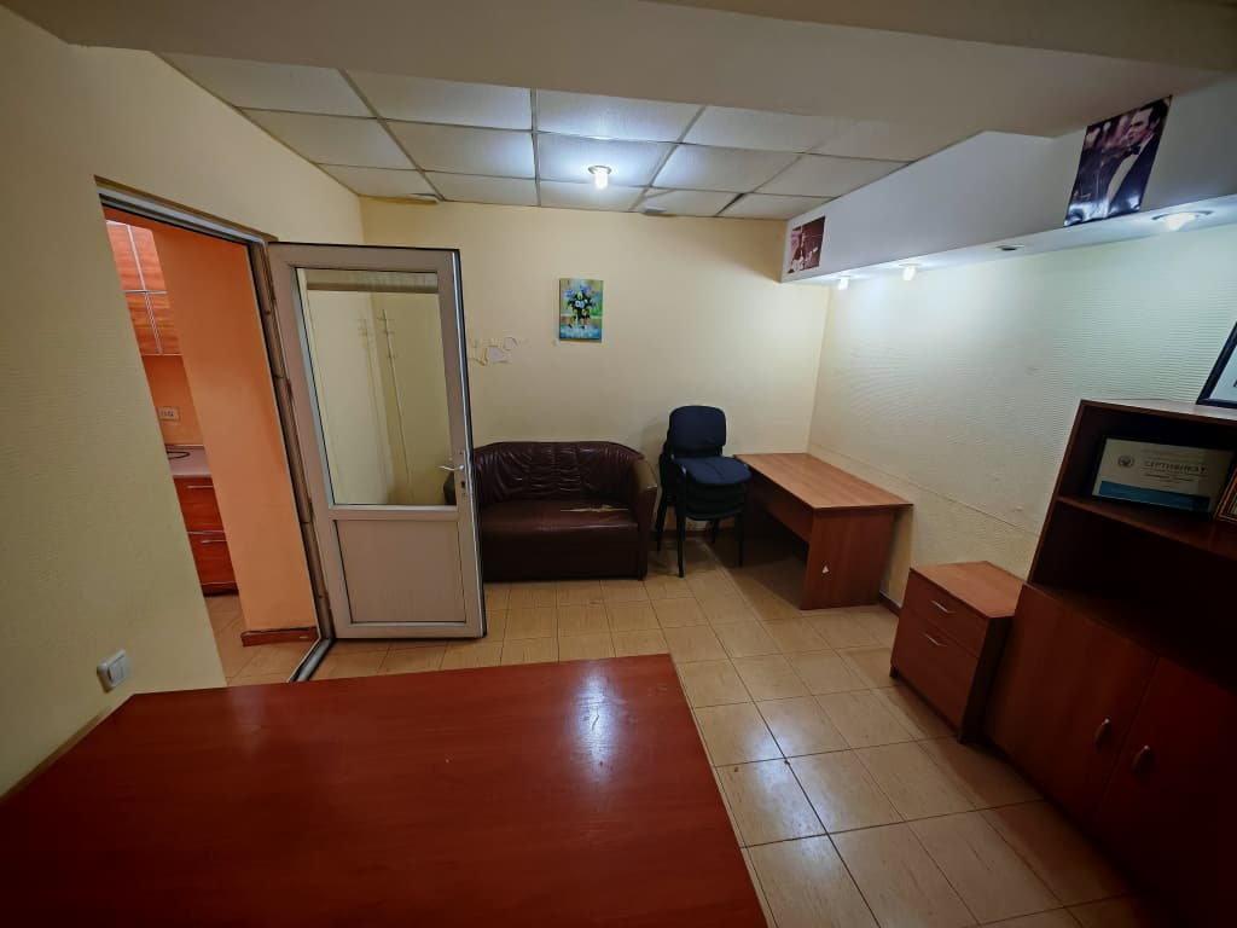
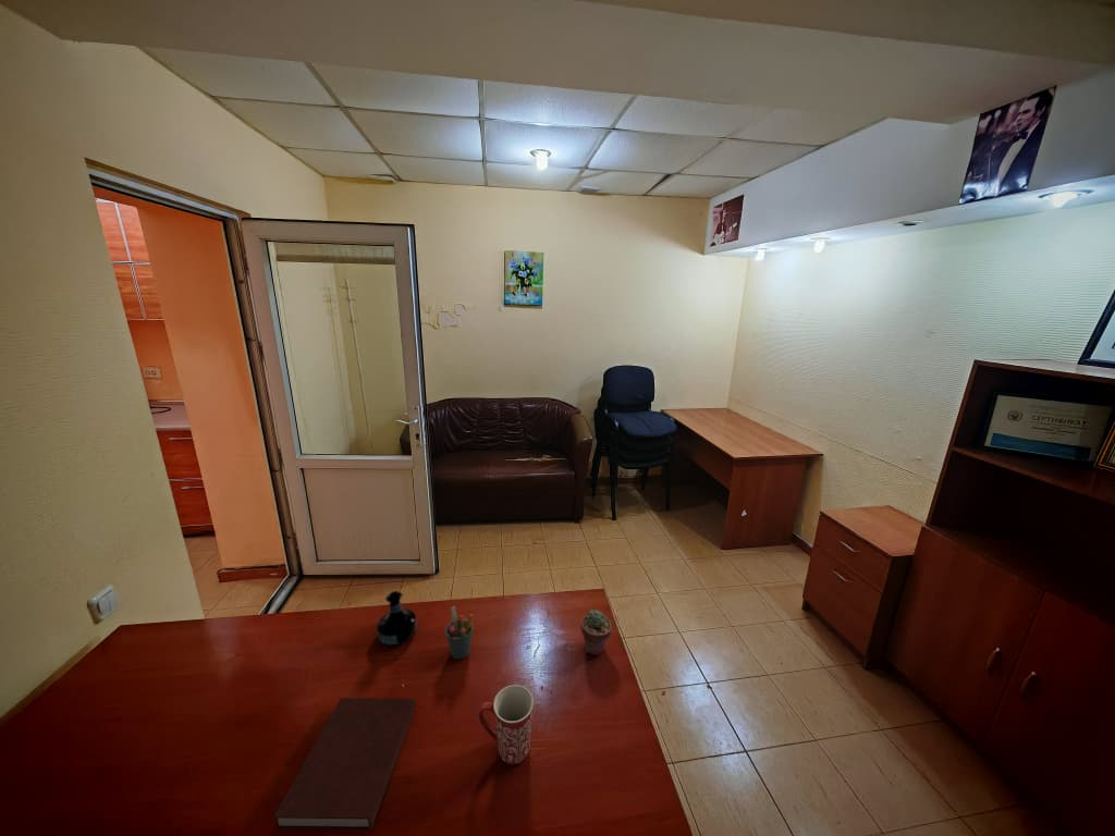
+ pen holder (460, 634)
+ notebook (354, 754)
+ potted succulent (596, 630)
+ mug (506, 724)
+ tequila bottle (395, 613)
